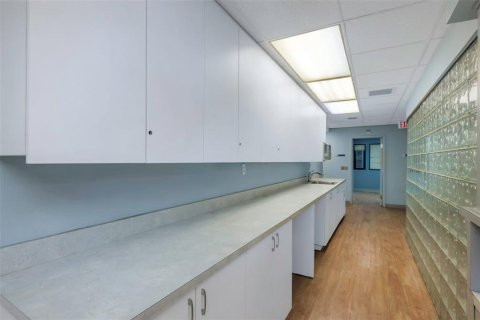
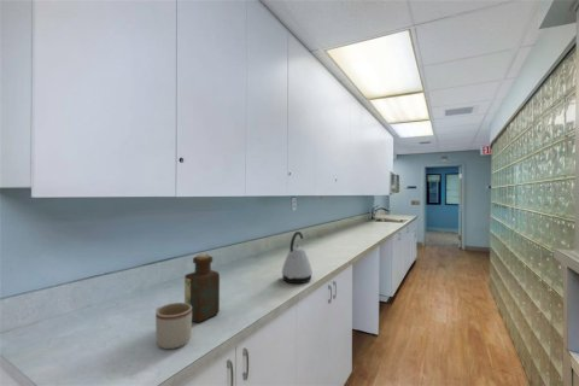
+ kettle (297, 256)
+ bottle (201, 285)
+ mug (170, 323)
